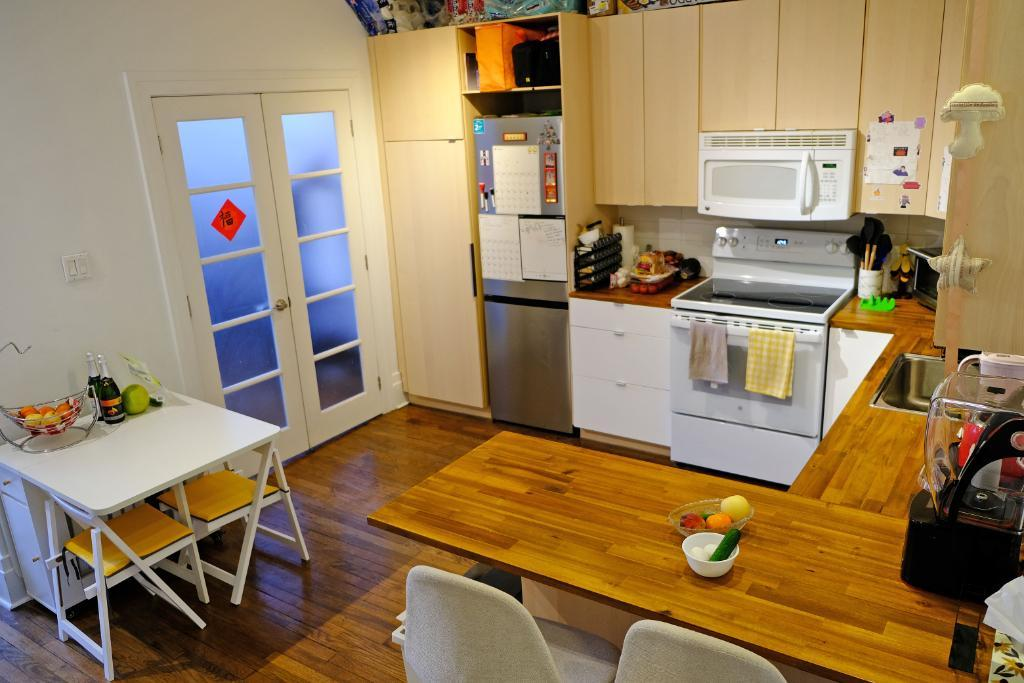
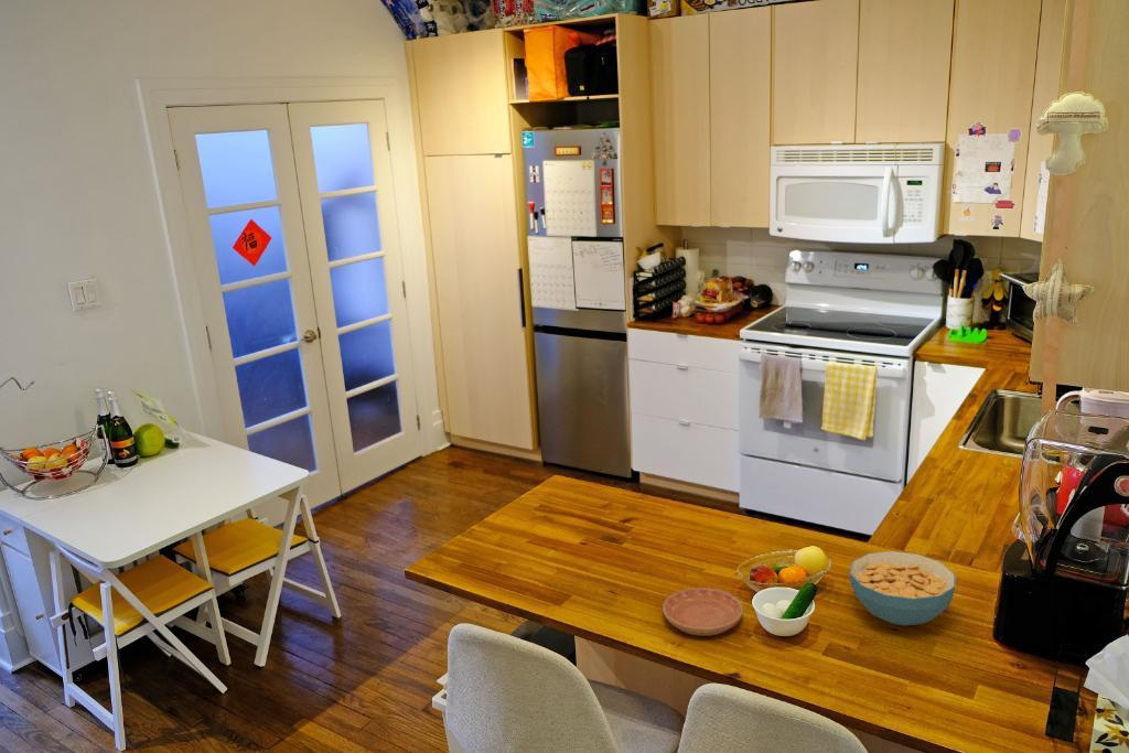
+ saucer (702, 613)
+ cereal bowl (901, 595)
